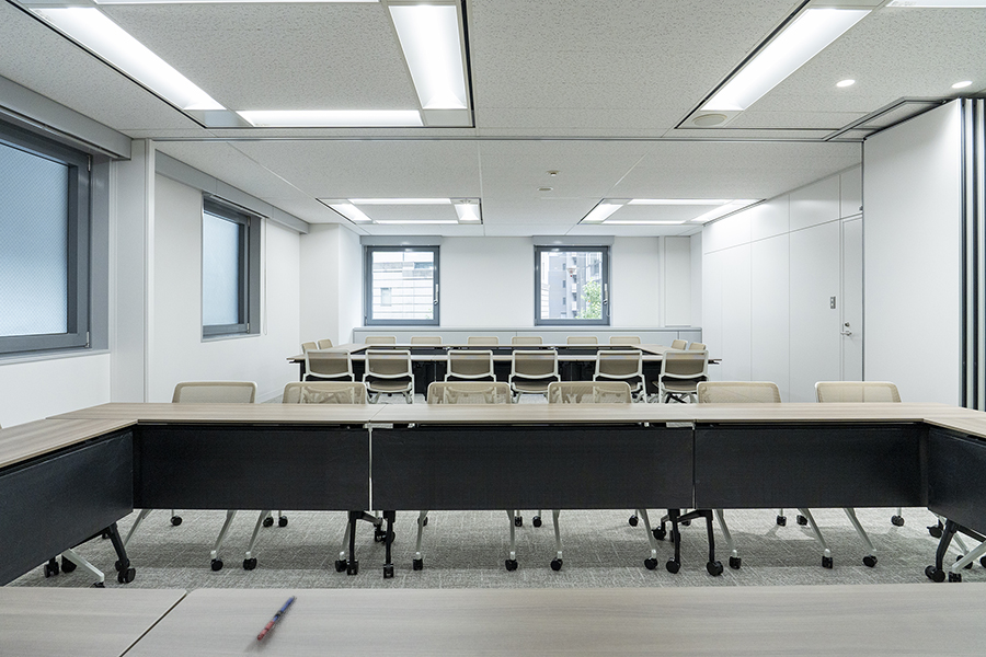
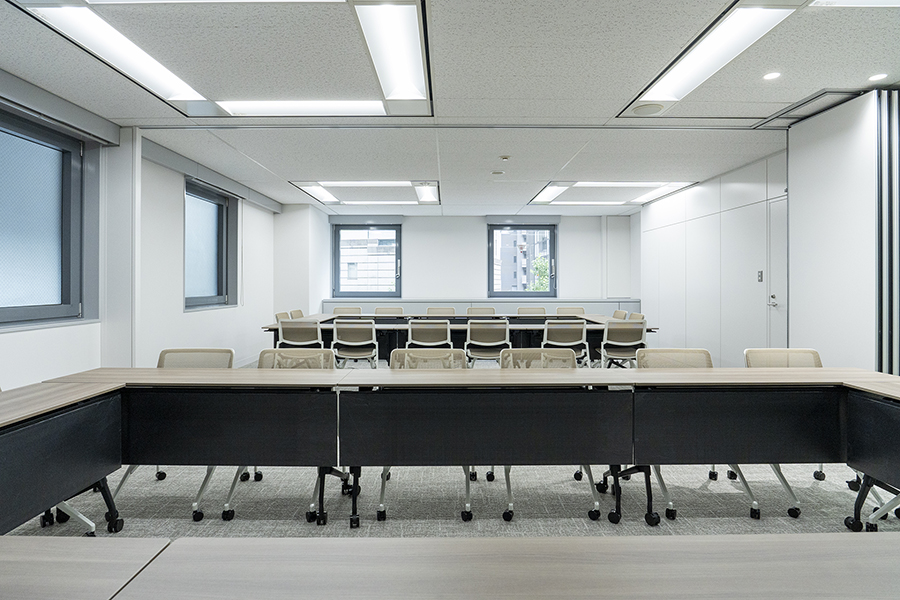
- pen (277, 614)
